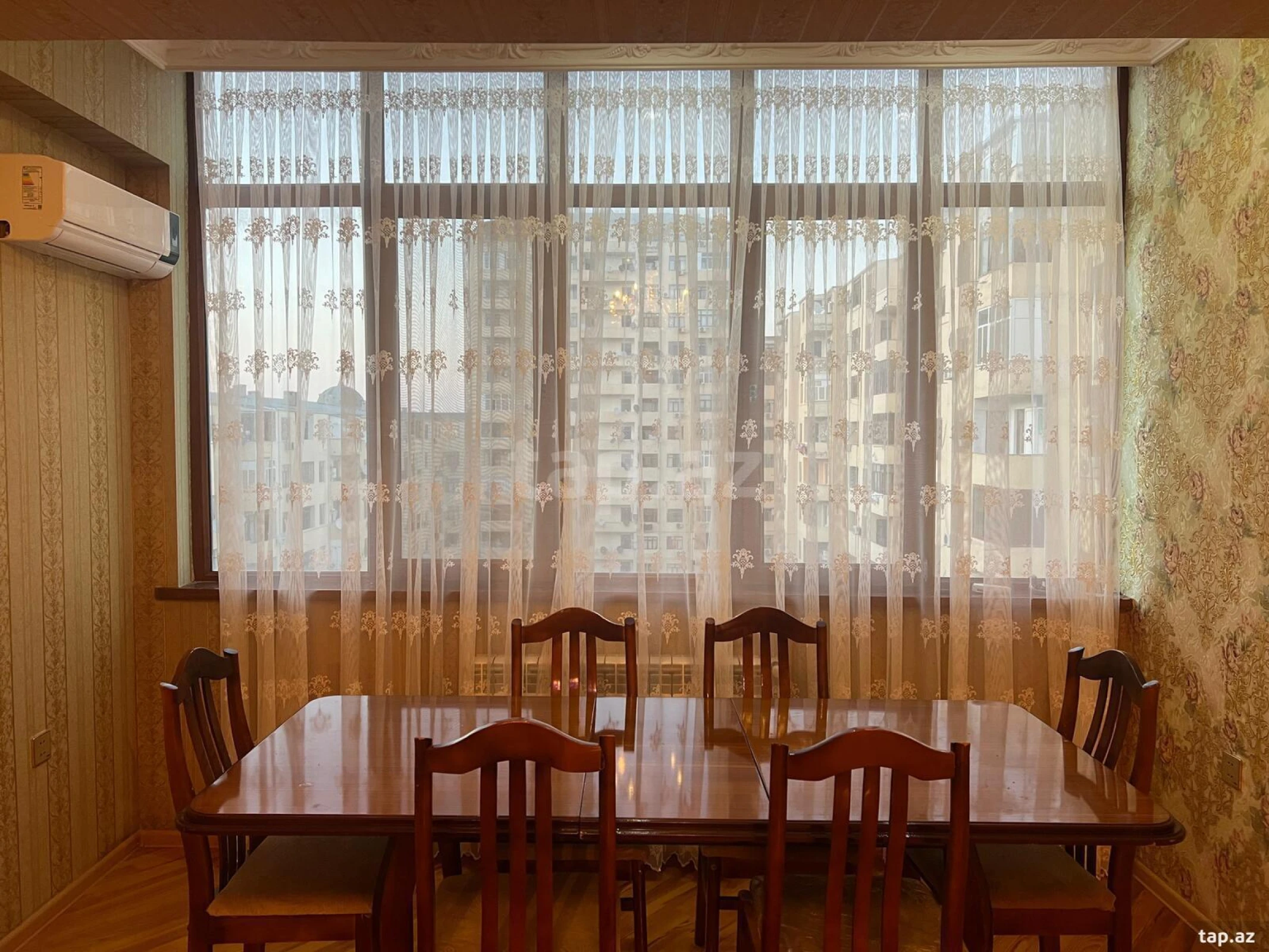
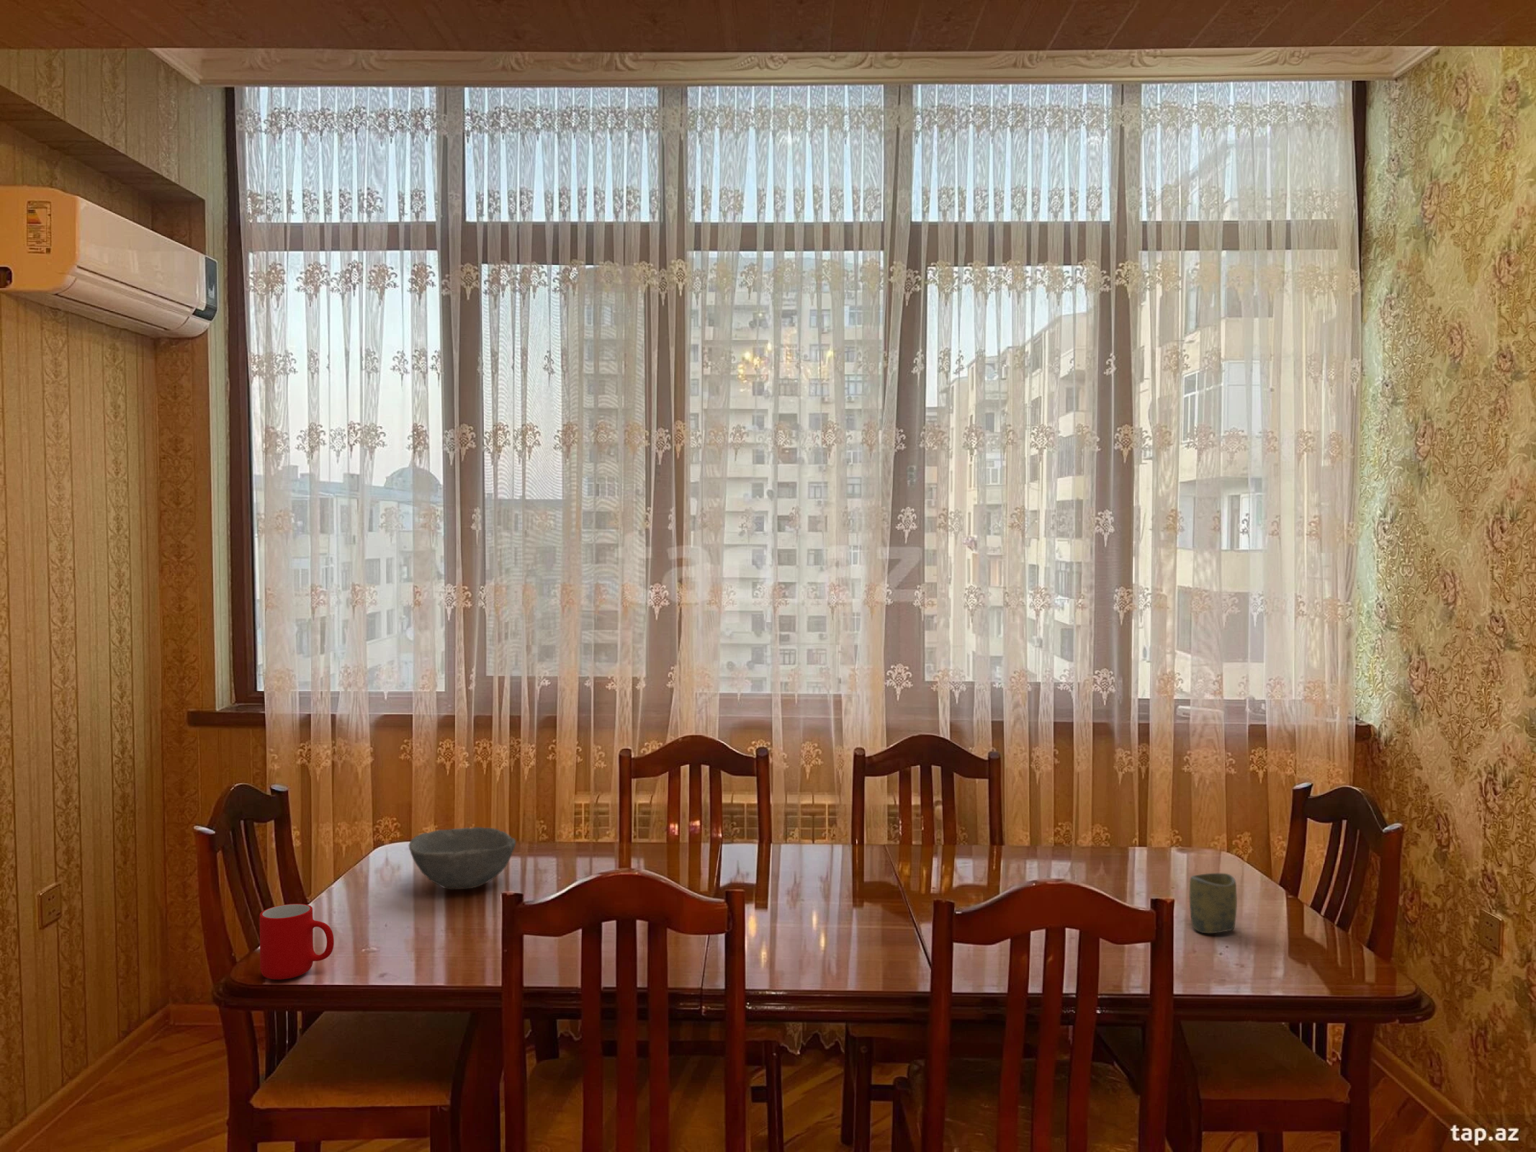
+ cup (298, 941)
+ bowl (464, 862)
+ cup (1213, 903)
